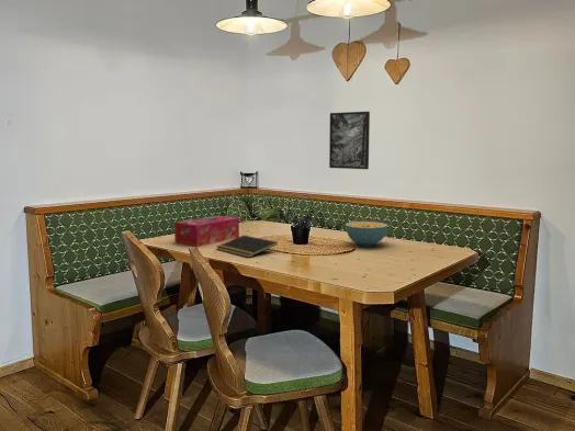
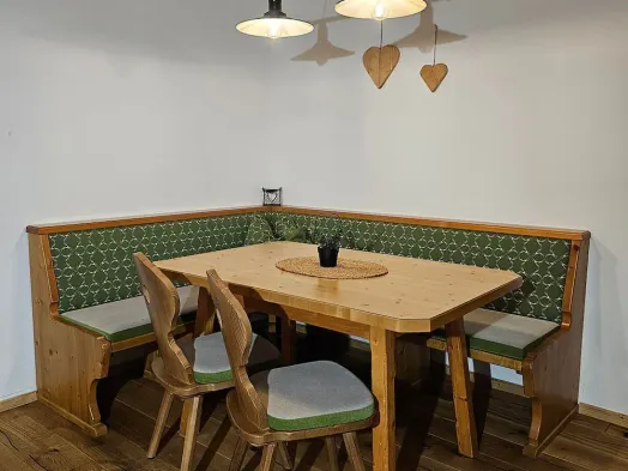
- tissue box (207, 229)
- notepad (246, 246)
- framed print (348, 140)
- cereal bowl (365, 235)
